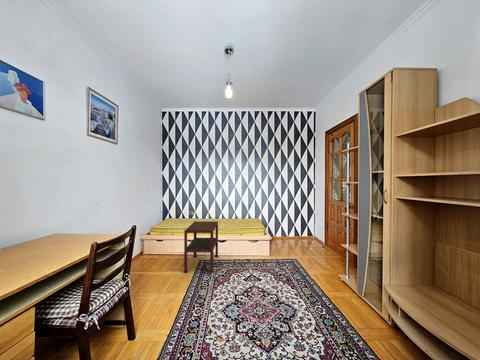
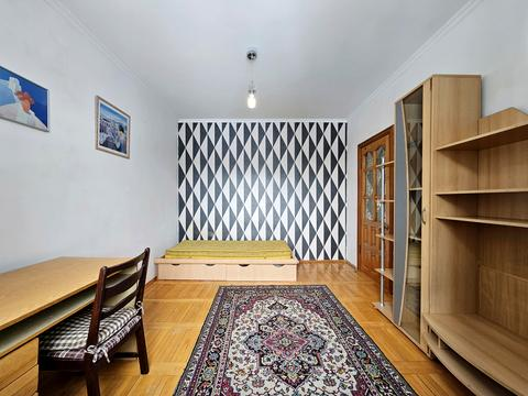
- side table (202, 244)
